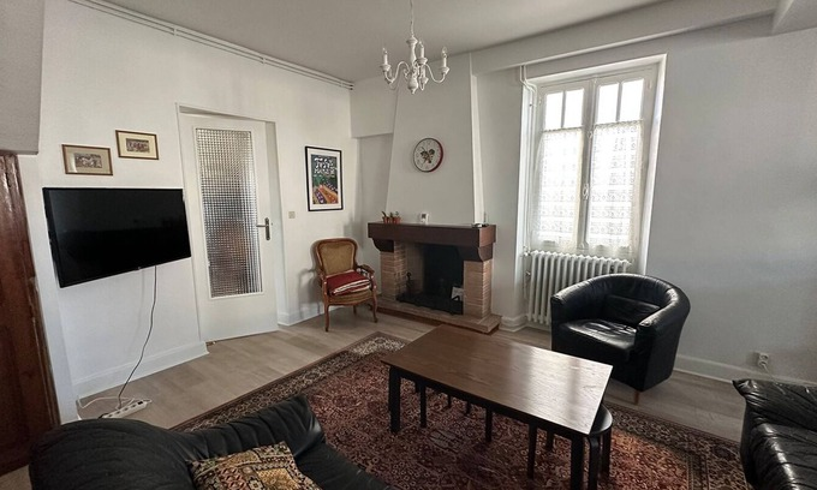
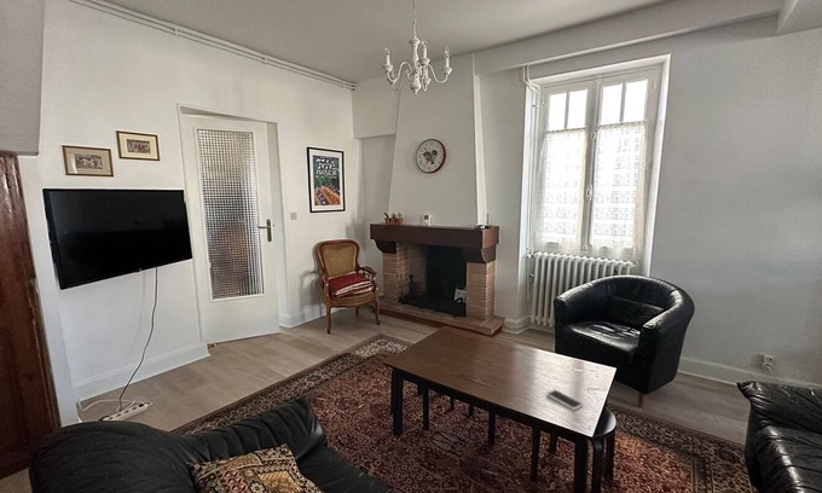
+ smartphone (563, 399)
